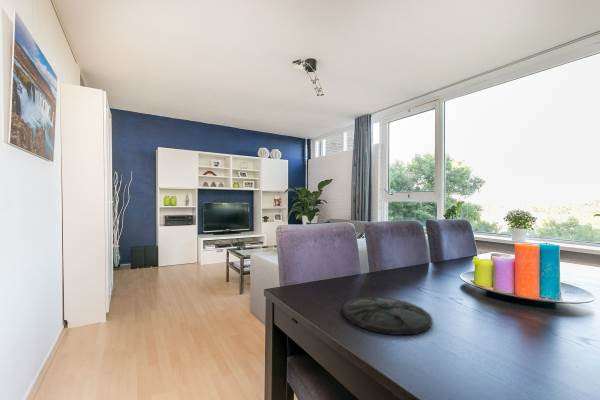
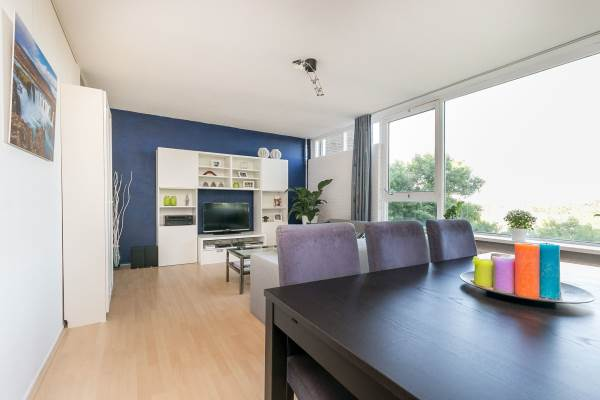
- plate (385, 308)
